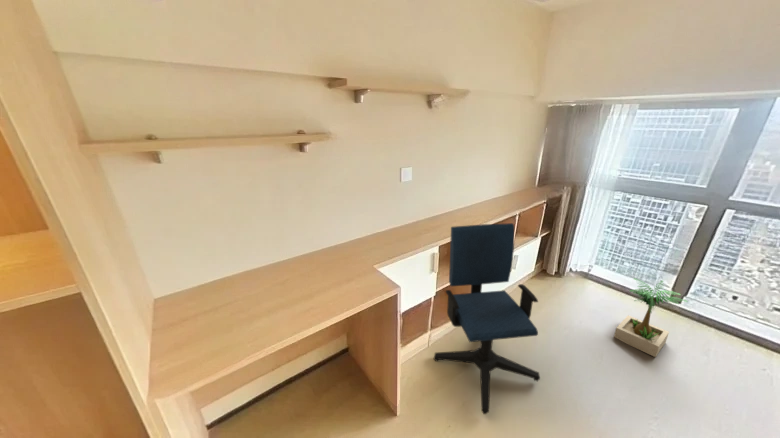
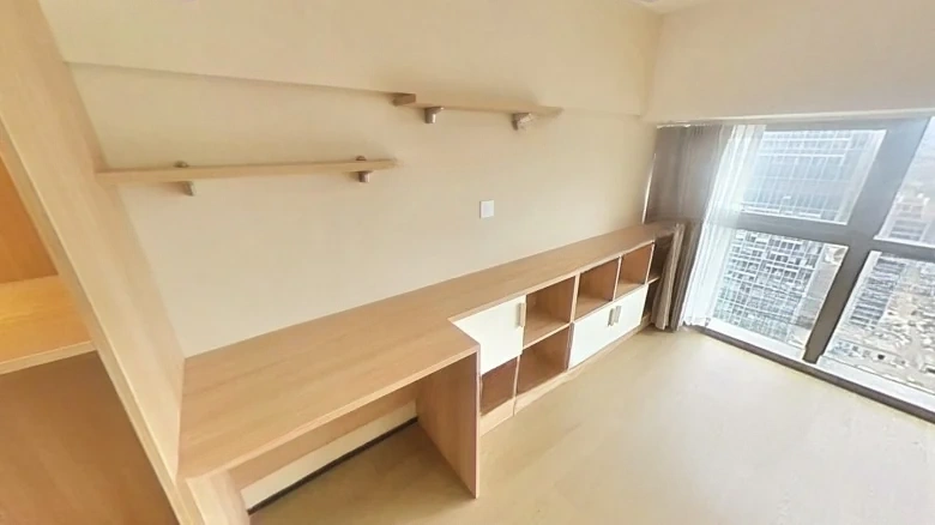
- potted plant (651, 313)
- office chair (489, 308)
